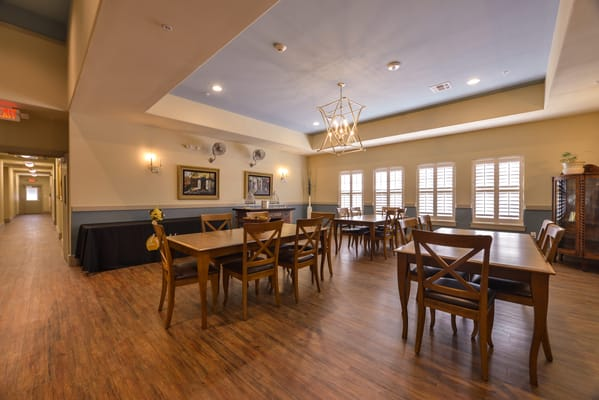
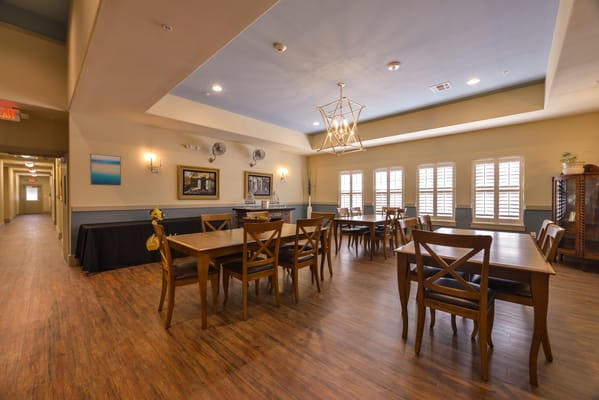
+ wall art (106, 170)
